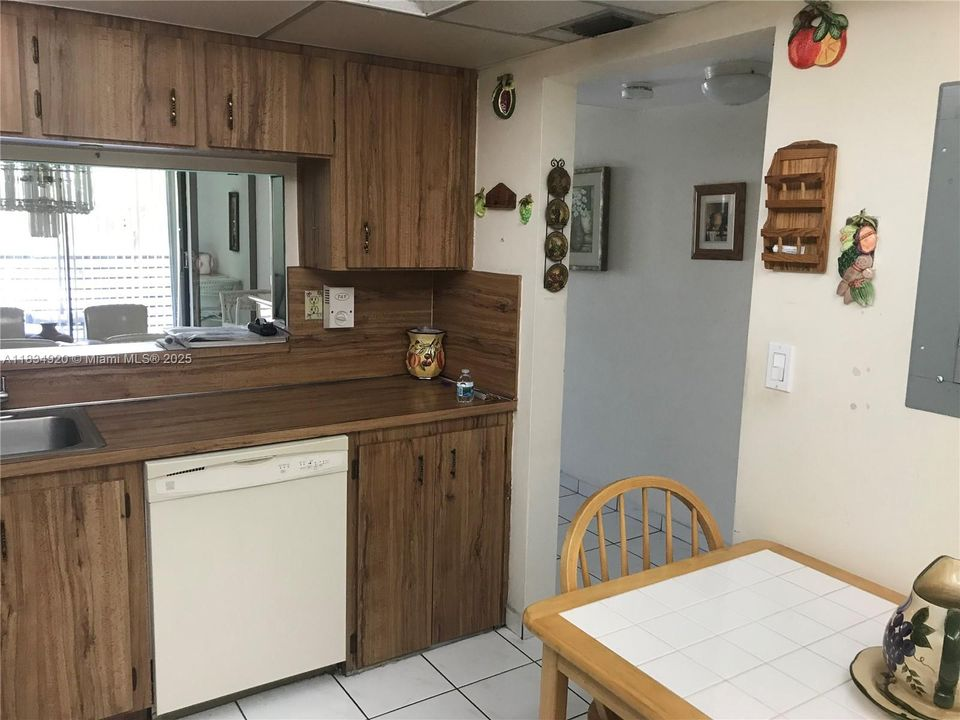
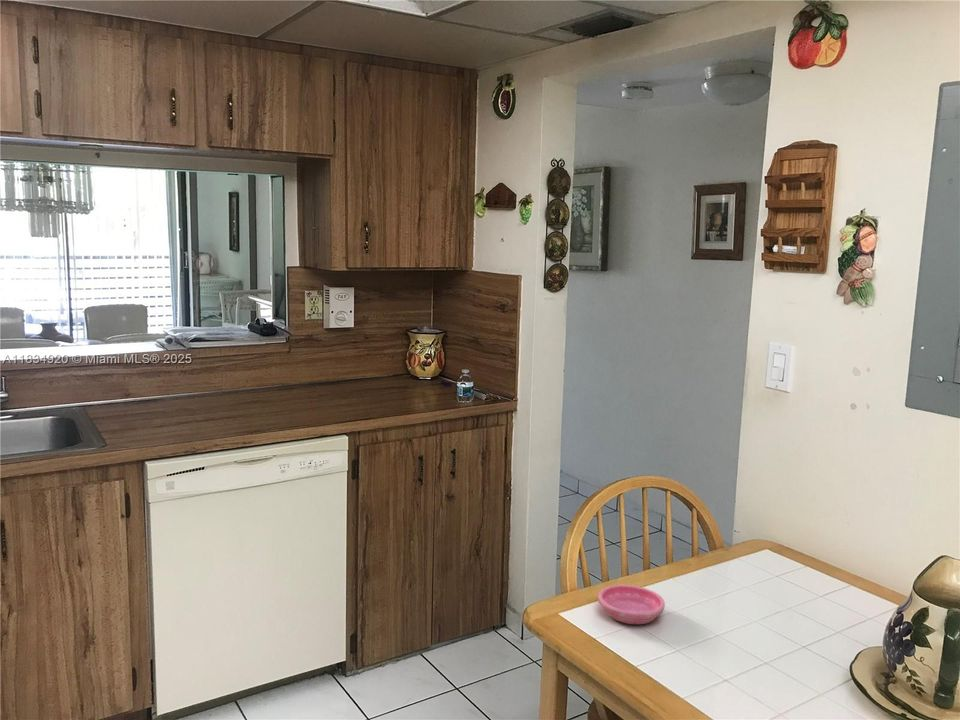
+ saucer (631, 605)
